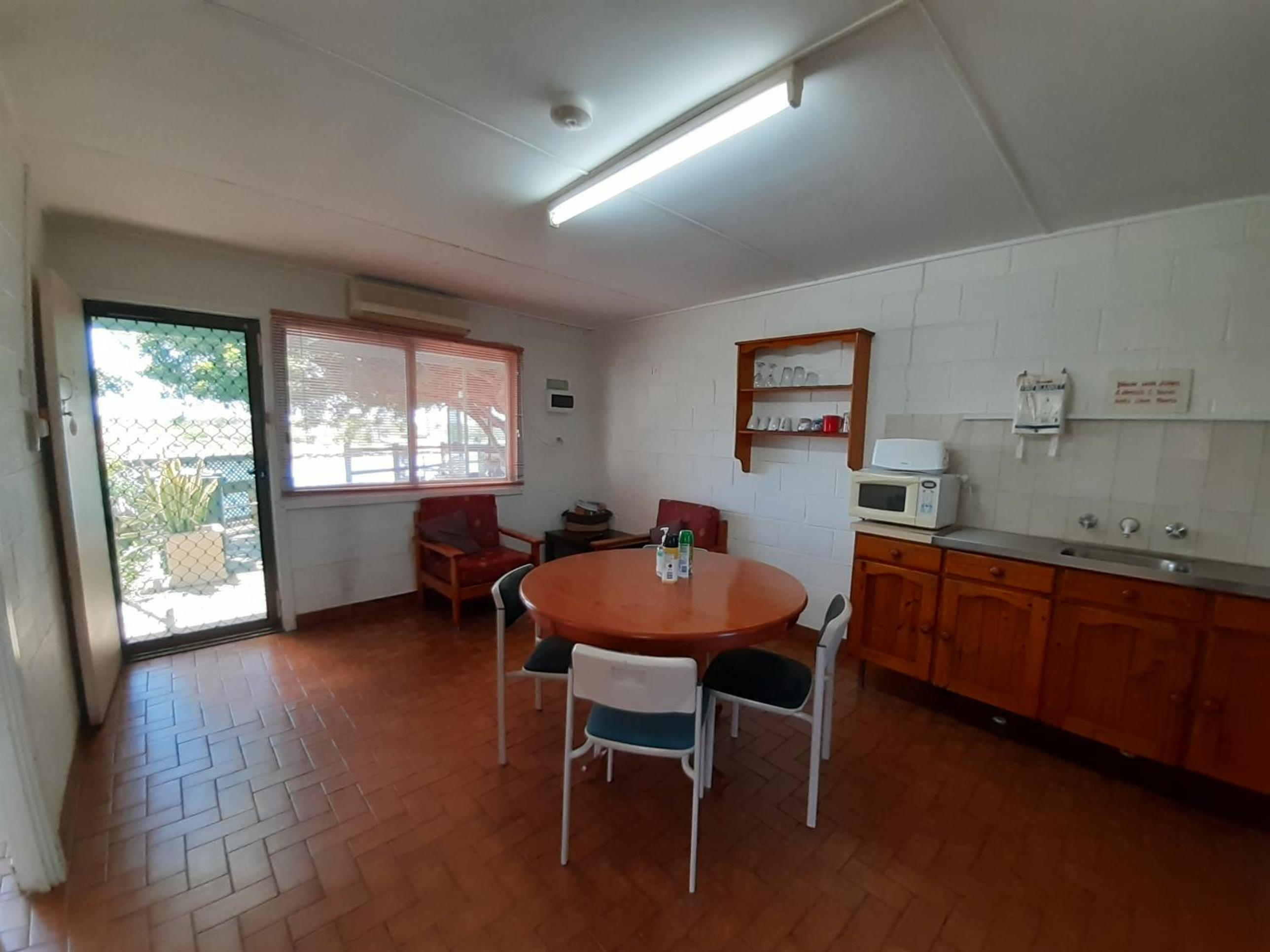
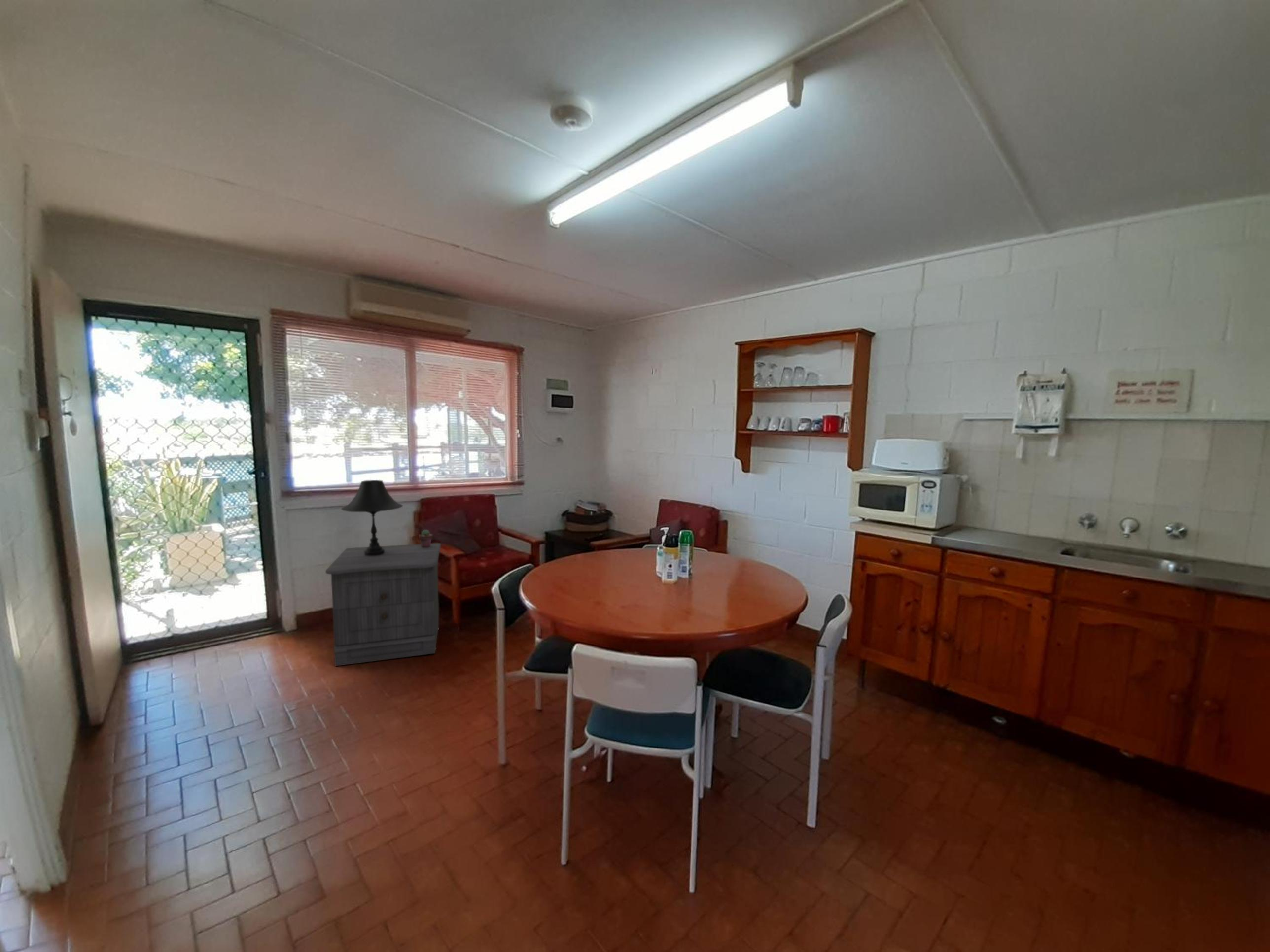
+ nightstand (390, 600)
+ potted succulent (425, 538)
+ table lamp (373, 517)
